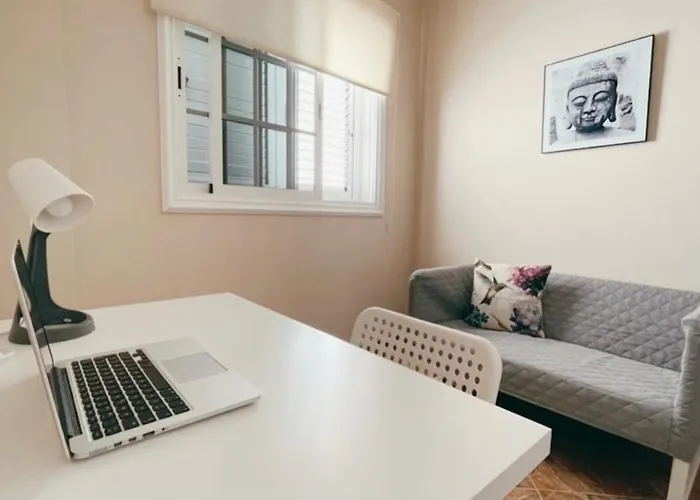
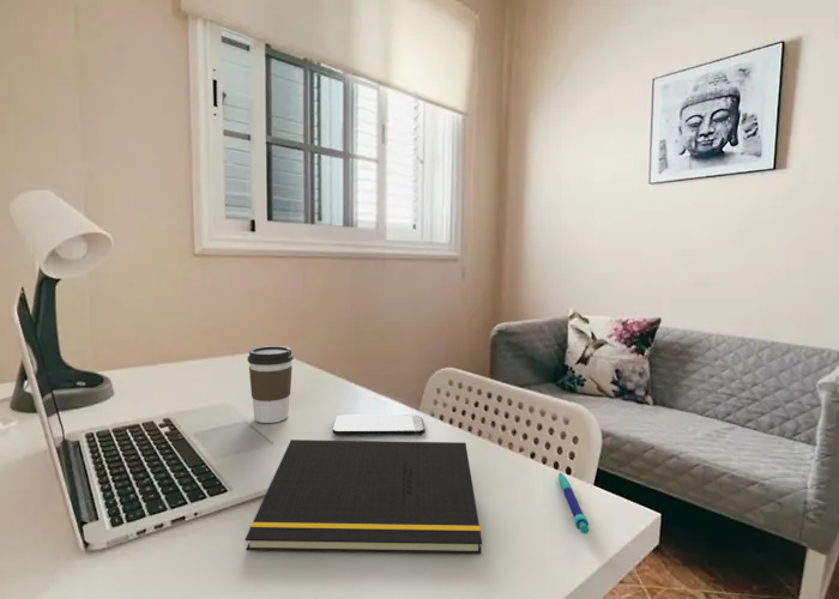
+ notepad (372, 488)
+ smartphone (379, 424)
+ coffee cup (271, 383)
+ pen (571, 496)
